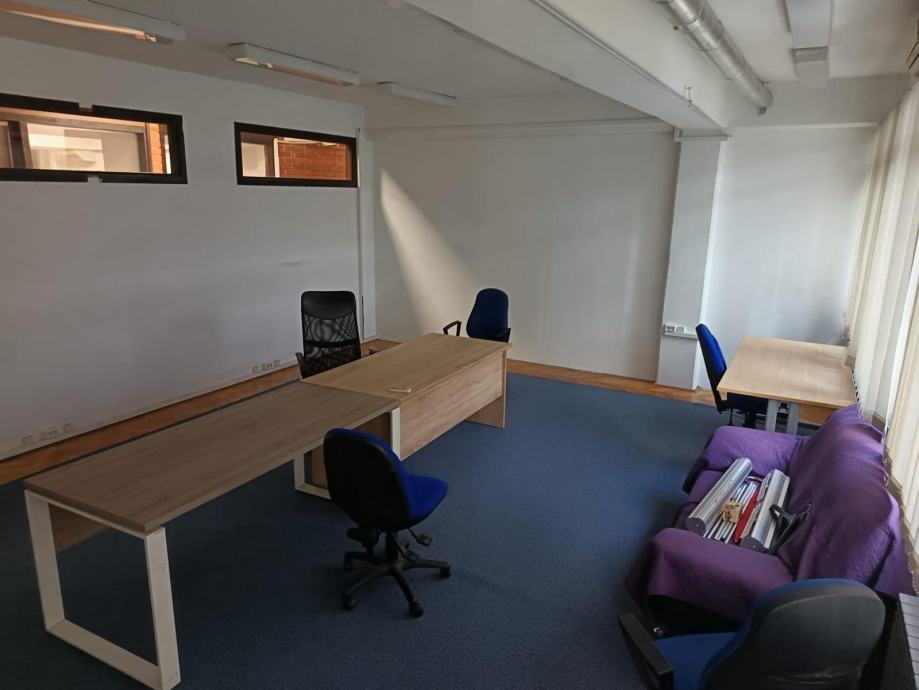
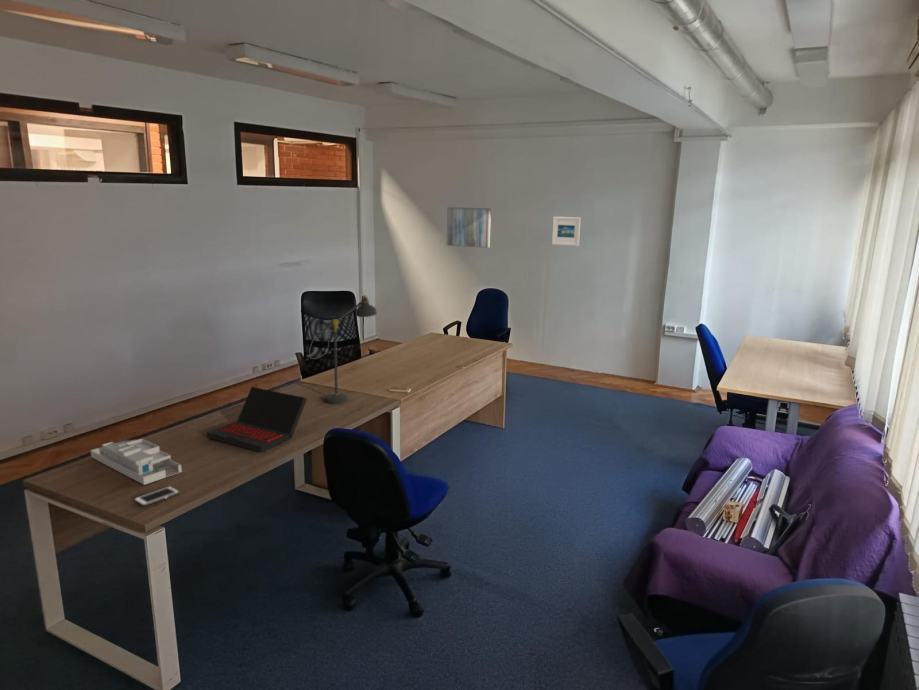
+ desk lamp (336, 346)
+ cell phone (157, 496)
+ wall art (468, 227)
+ desk organizer (134, 455)
+ laptop (257, 416)
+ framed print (566, 231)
